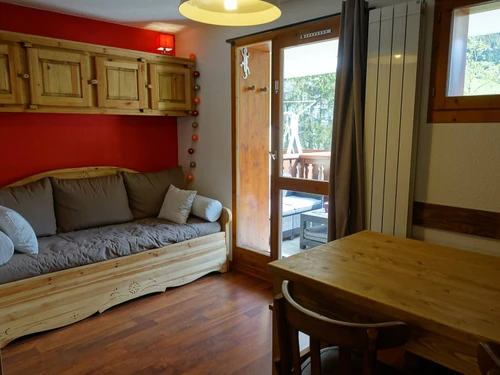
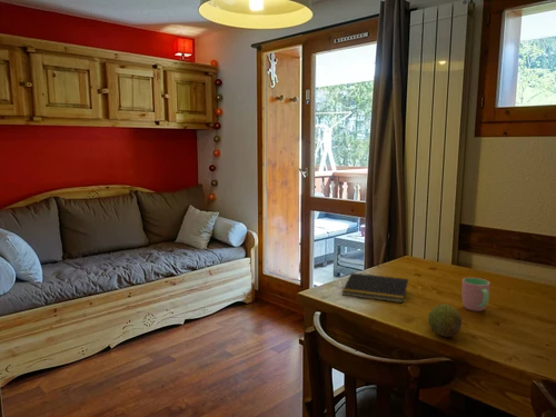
+ cup (477, 296)
+ notepad (375, 286)
+ fruit (444, 318)
